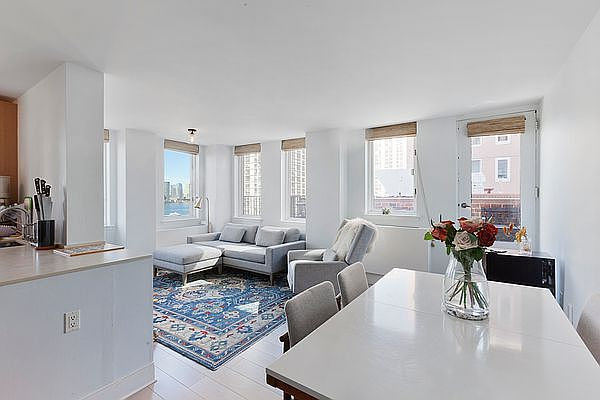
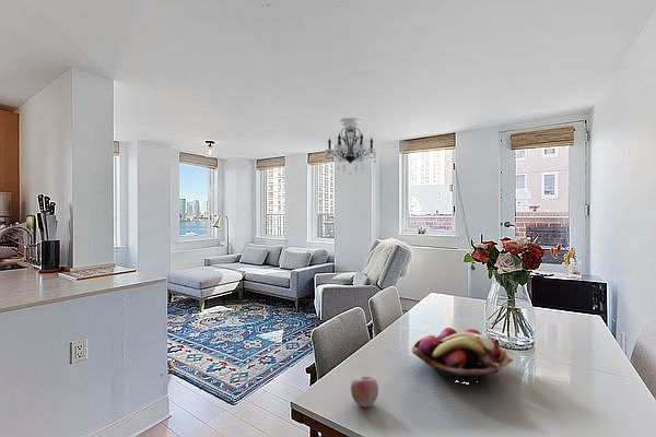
+ fruit basket (459, 350)
+ apple (364, 390)
+ chandelier (350, 147)
